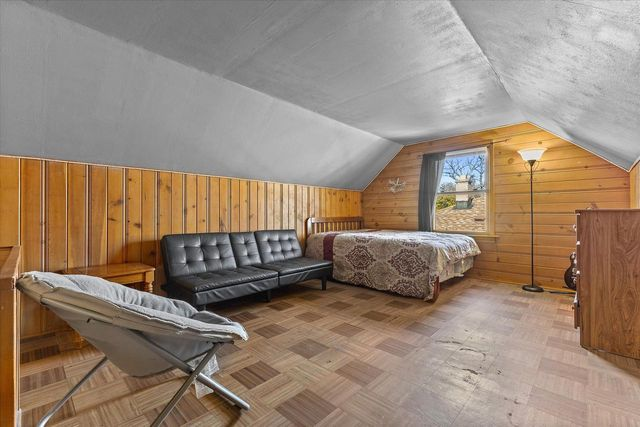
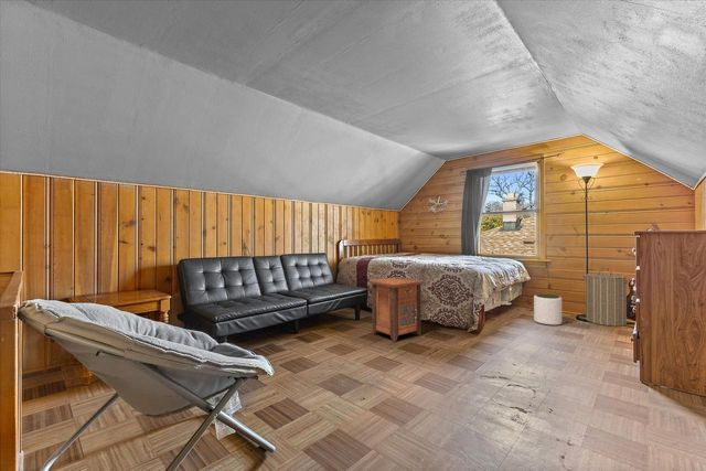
+ laundry hamper (606, 295)
+ plant pot (547, 309)
+ nightstand (396, 307)
